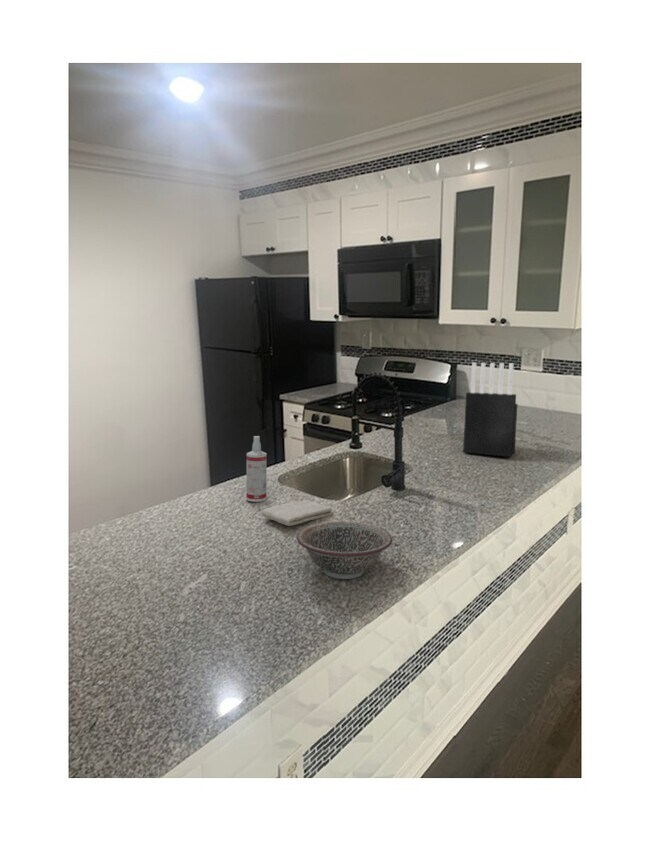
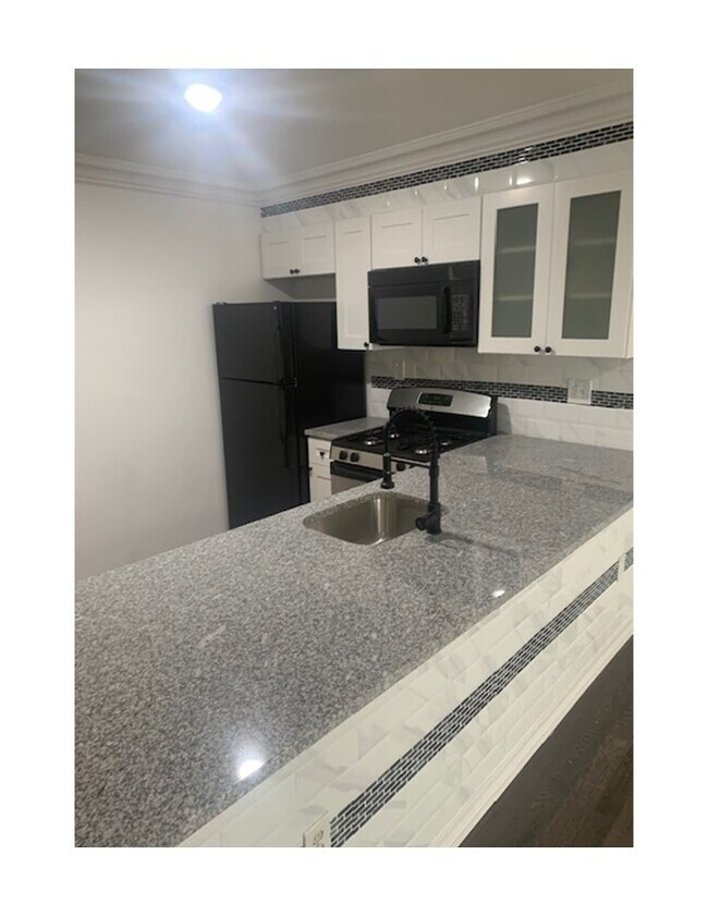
- knife block (491, 407)
- spray bottle (256, 467)
- decorative bowl (343, 553)
- washcloth (298, 511)
